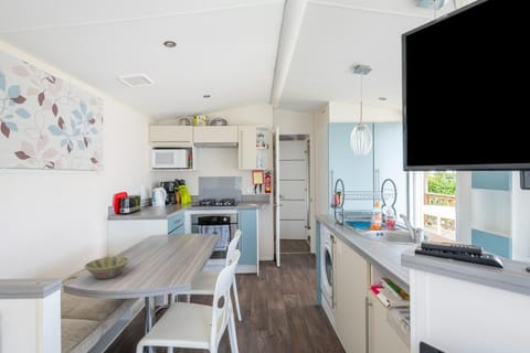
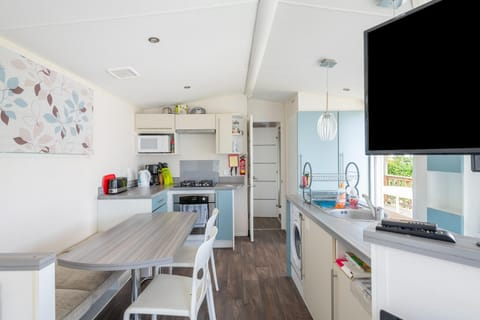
- bowl (107, 268)
